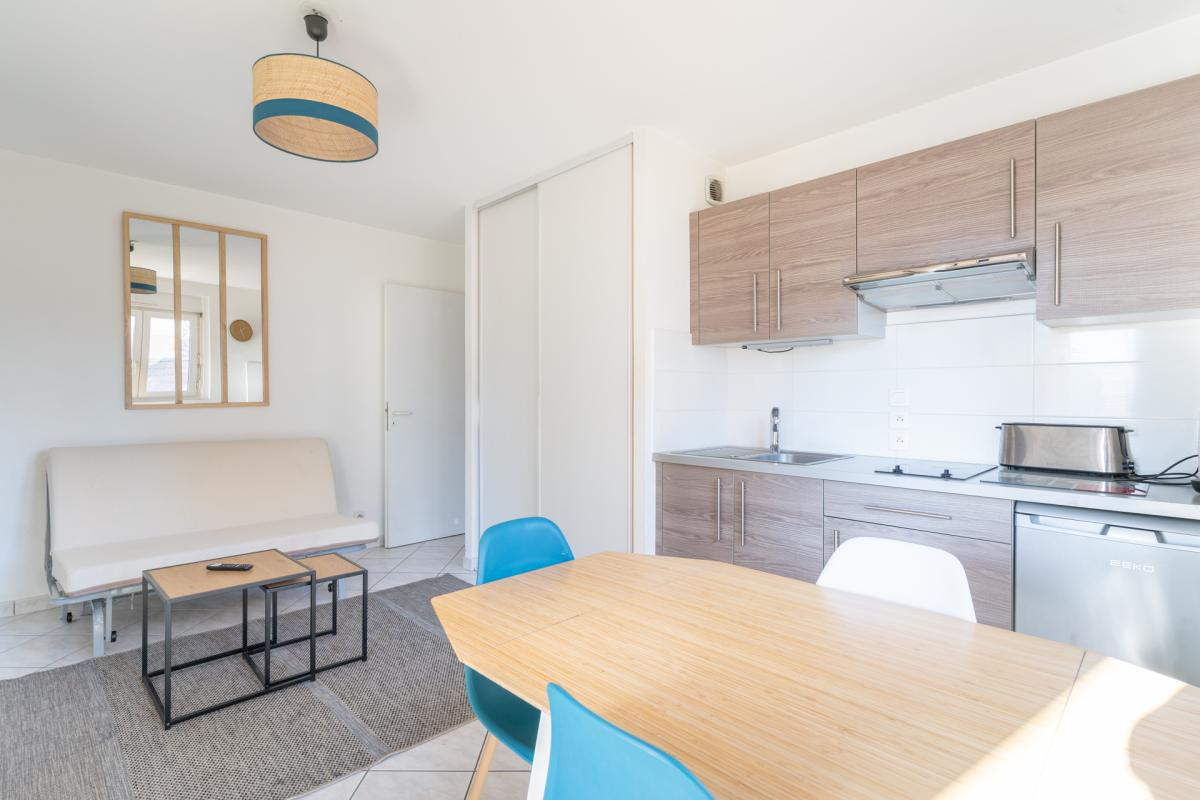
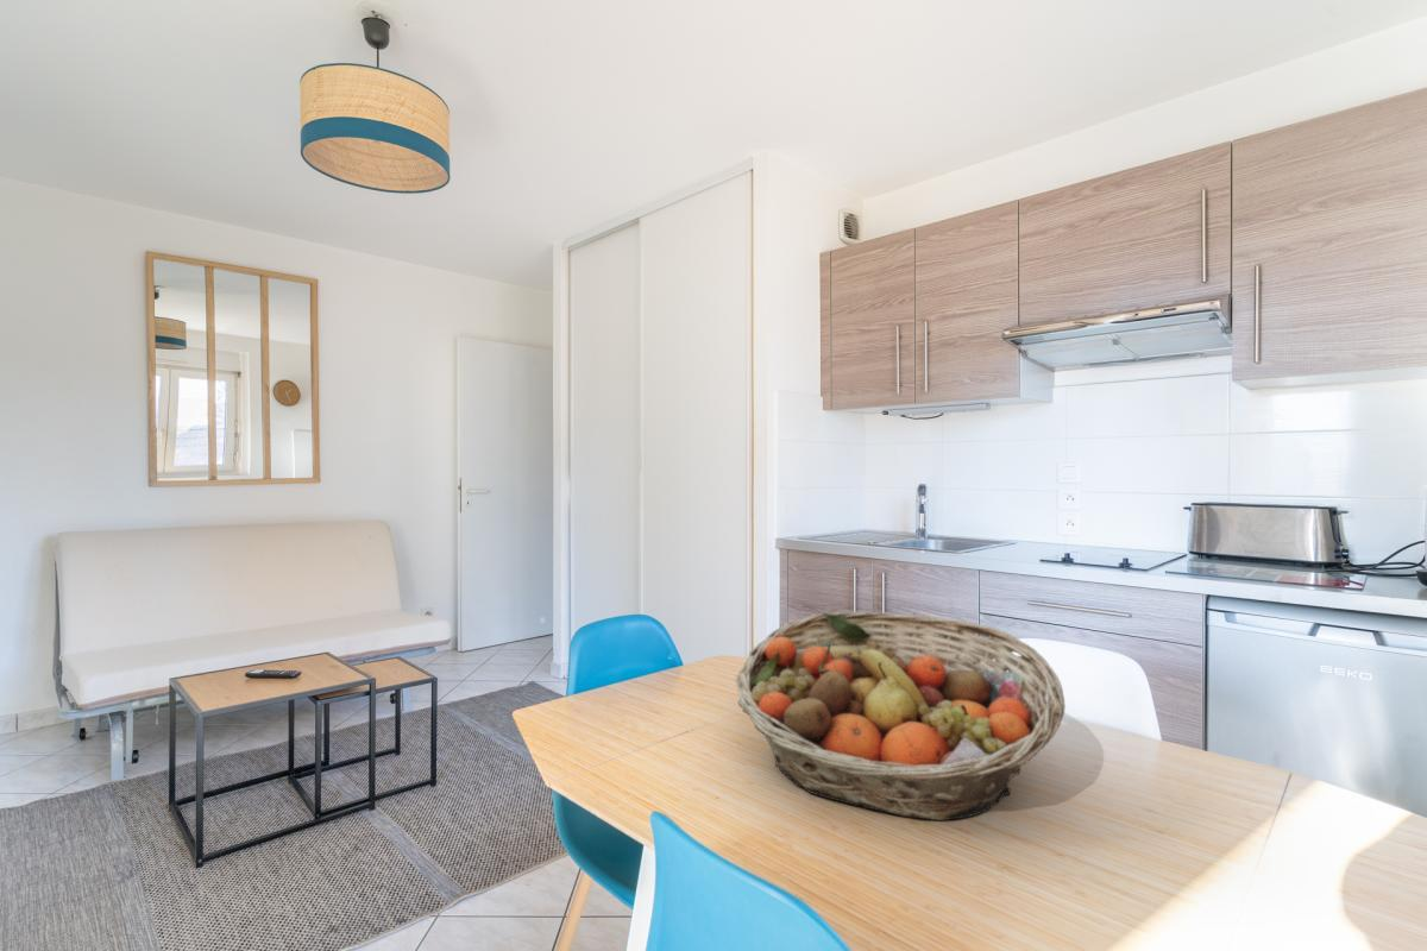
+ fruit basket (887, 700)
